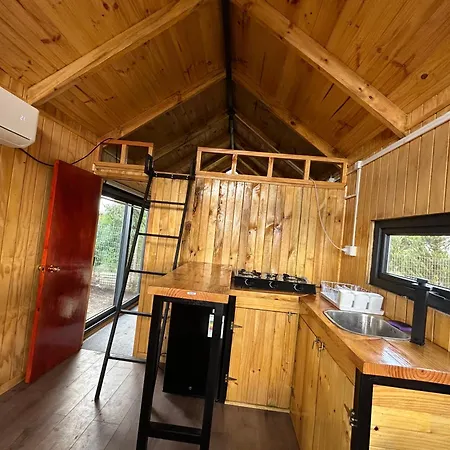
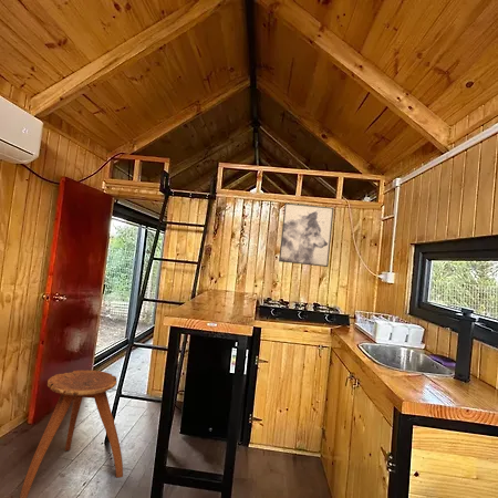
+ wall art (305, 235)
+ stool (75, 421)
